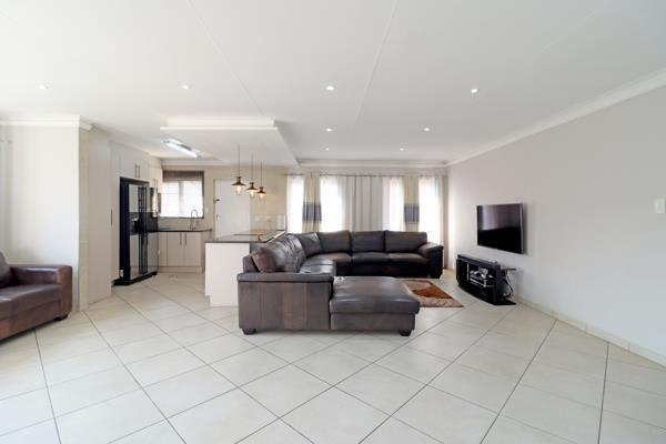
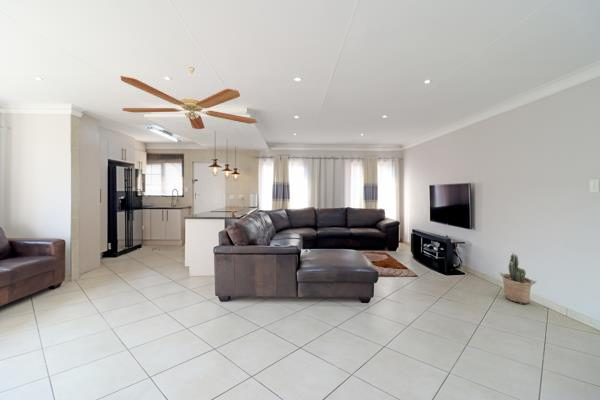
+ ceiling fan (194, 99)
+ potted plant (517, 276)
